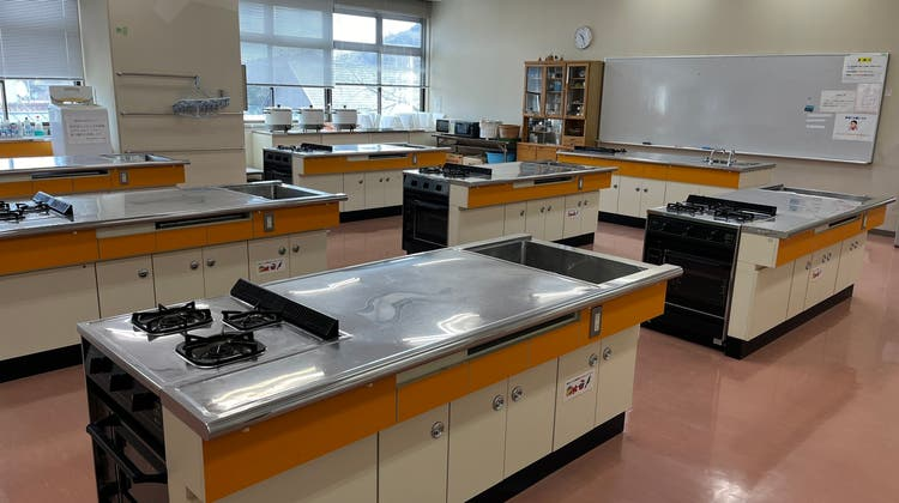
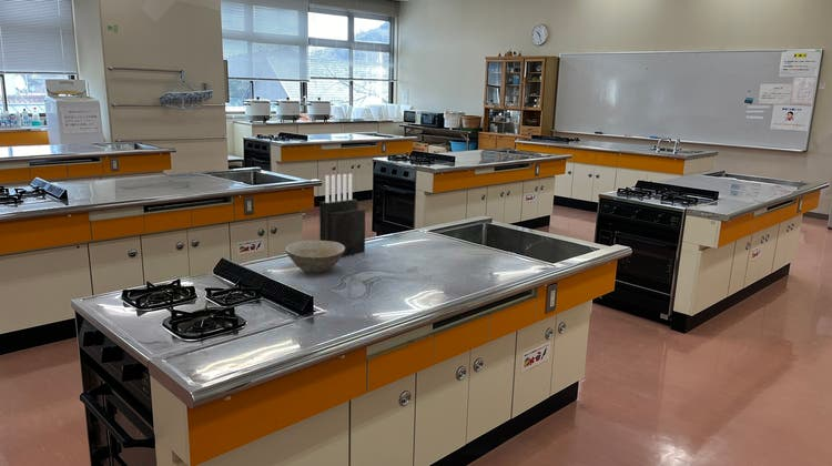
+ knife block (344, 214)
+ bowl (315, 257)
